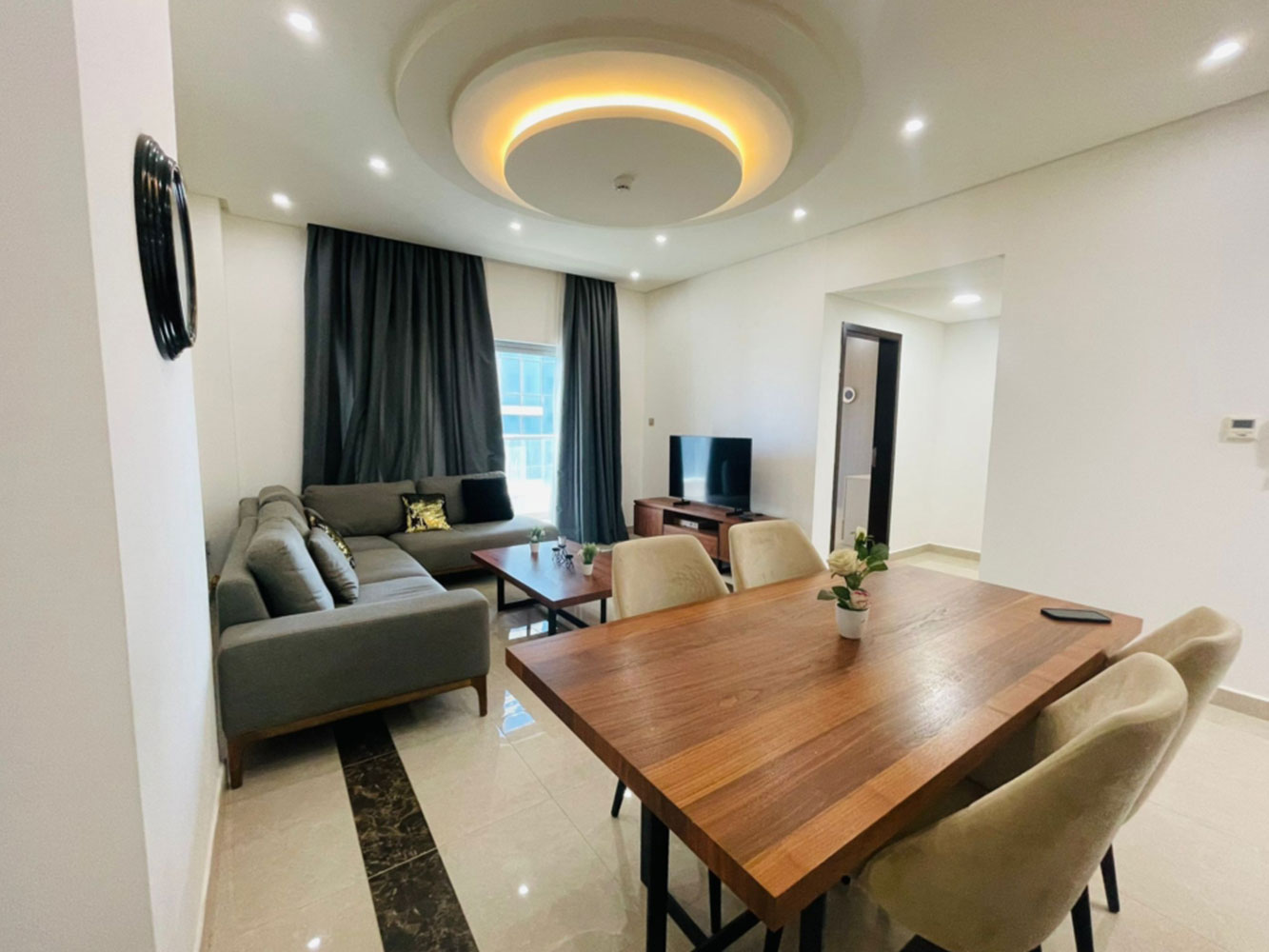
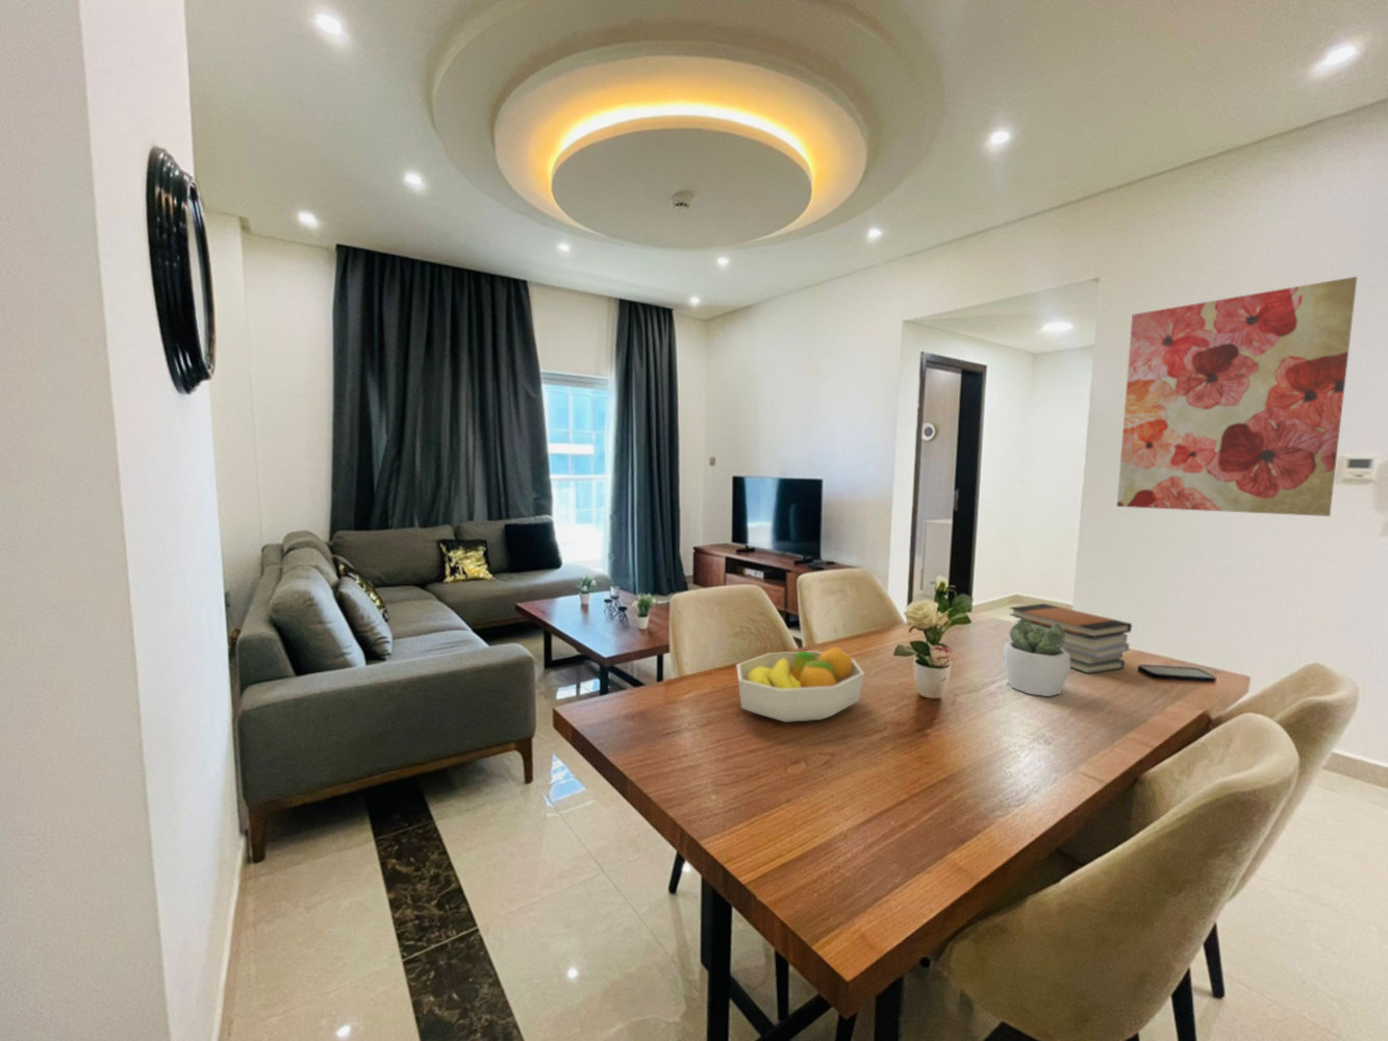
+ wall art (1222, 406)
+ book stack (1068, 636)
+ fruit bowl (798, 678)
+ succulent plant (1035, 655)
